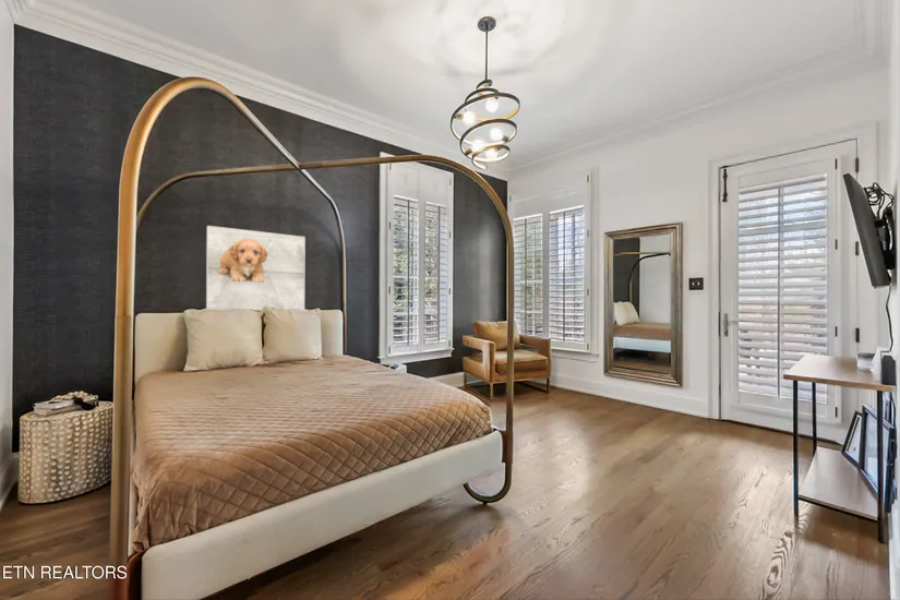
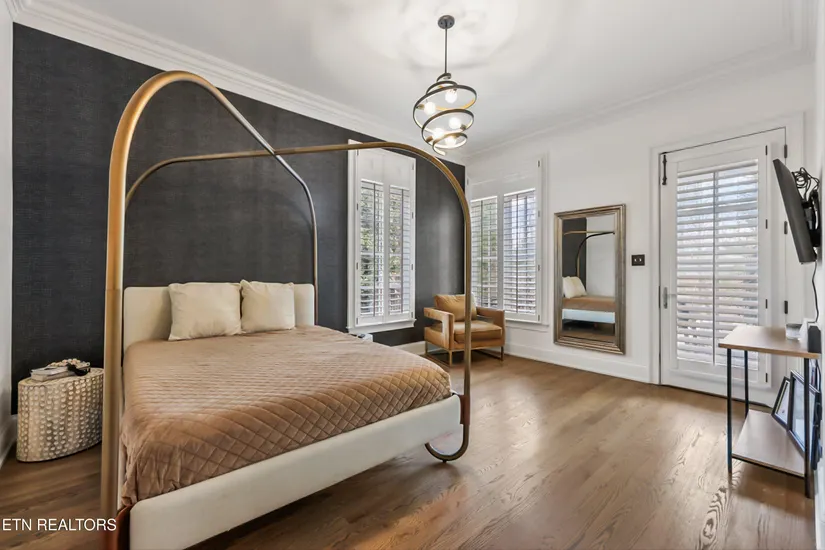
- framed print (259, 276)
